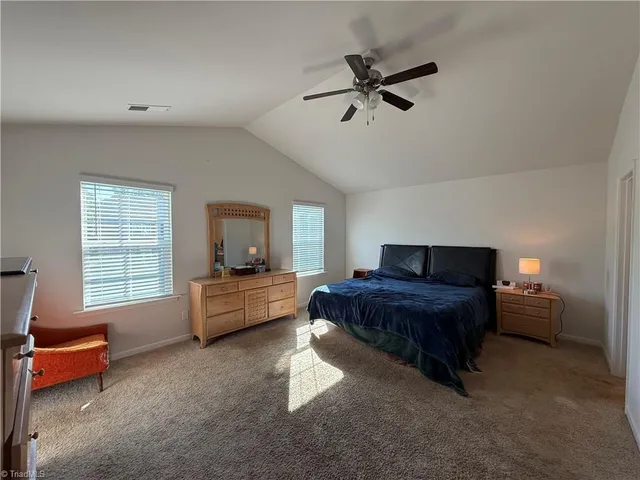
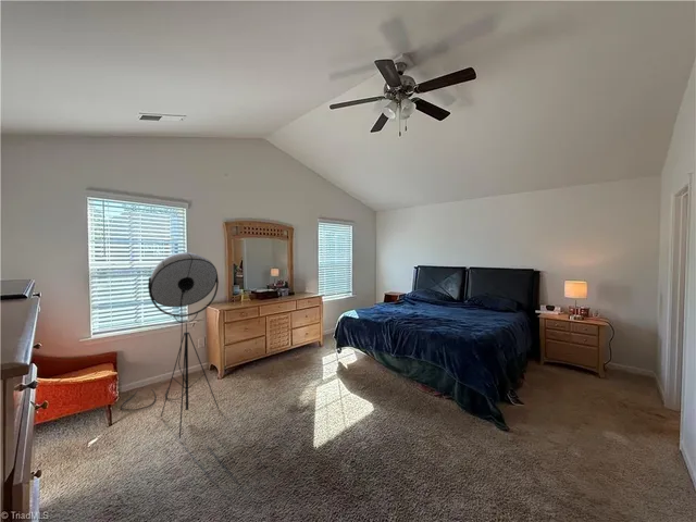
+ floor lamp (175, 319)
